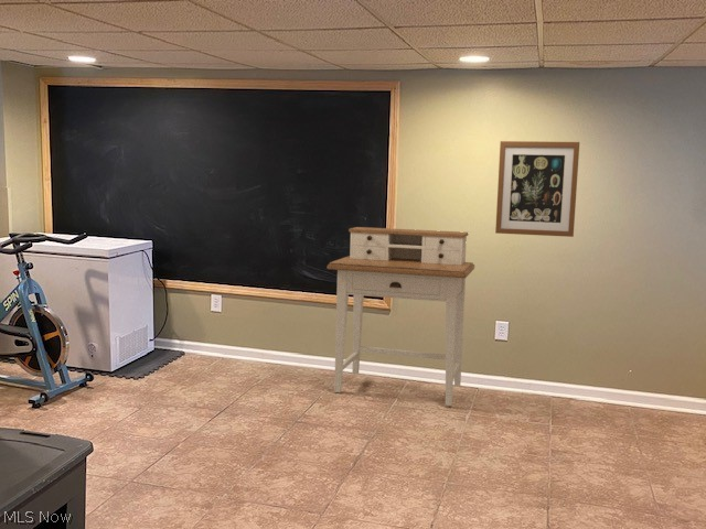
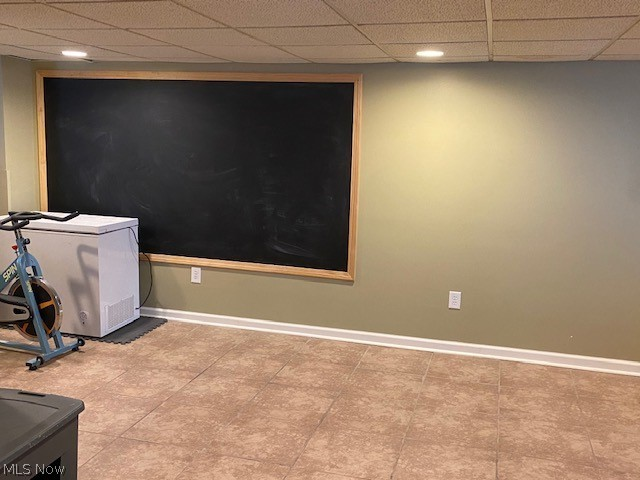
- desk (400, 298)
- wall art (536, 188)
